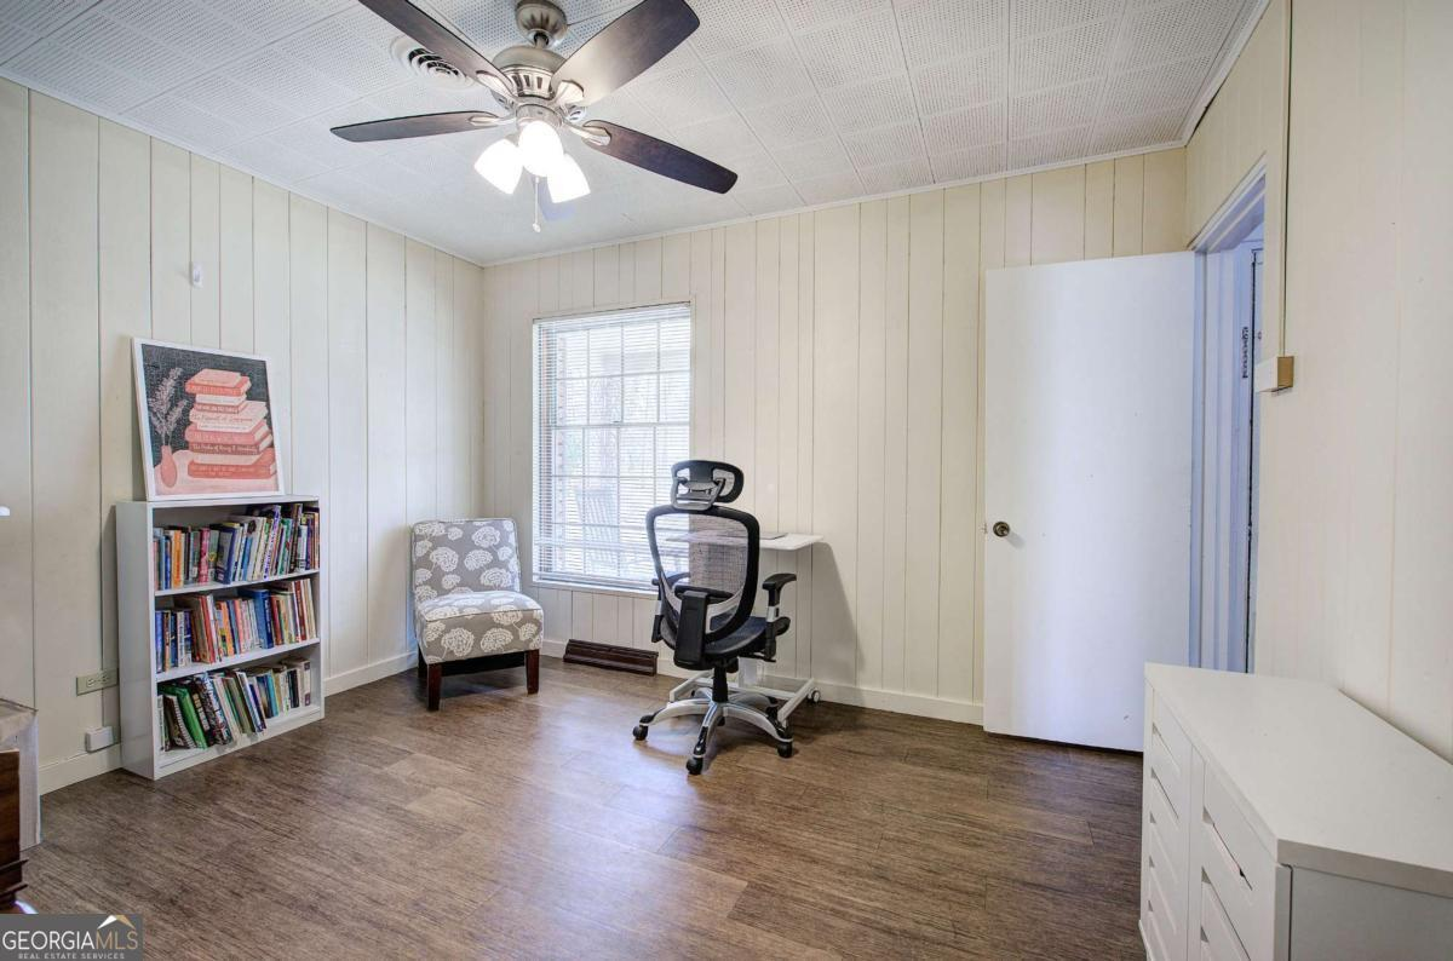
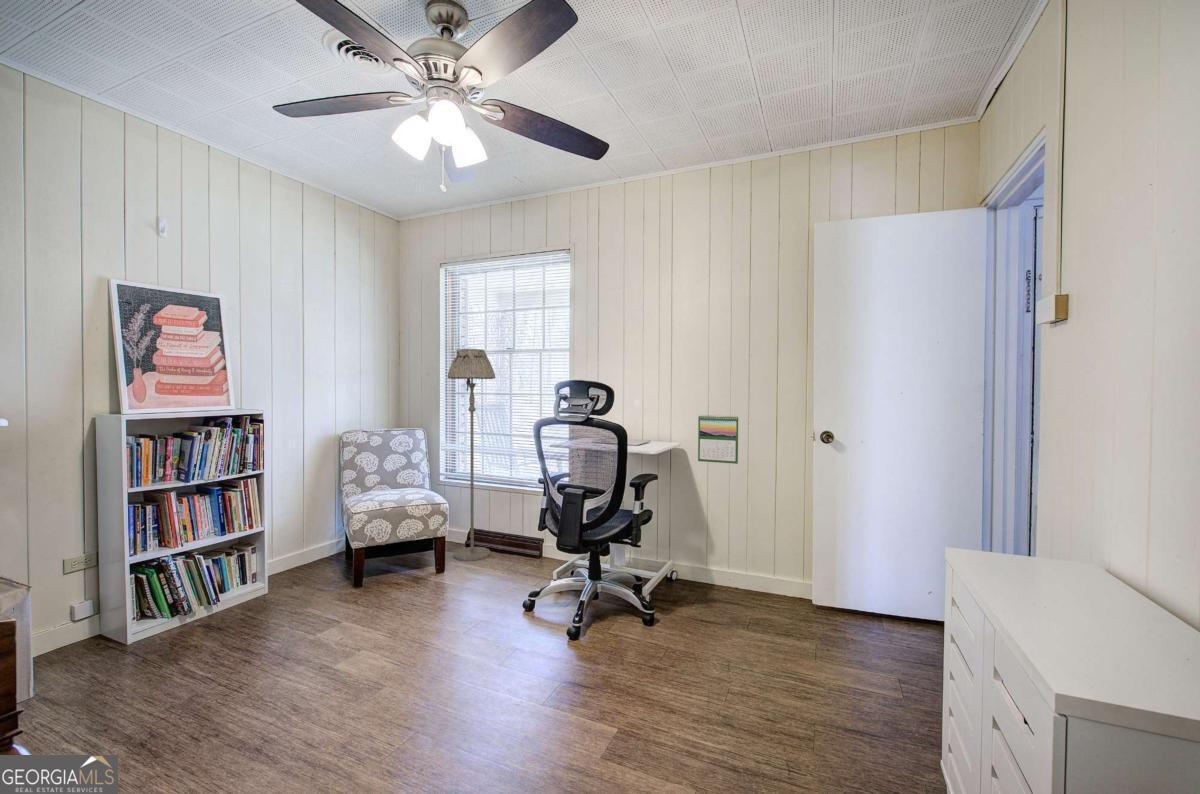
+ calendar (717, 438)
+ floor lamp (471, 452)
